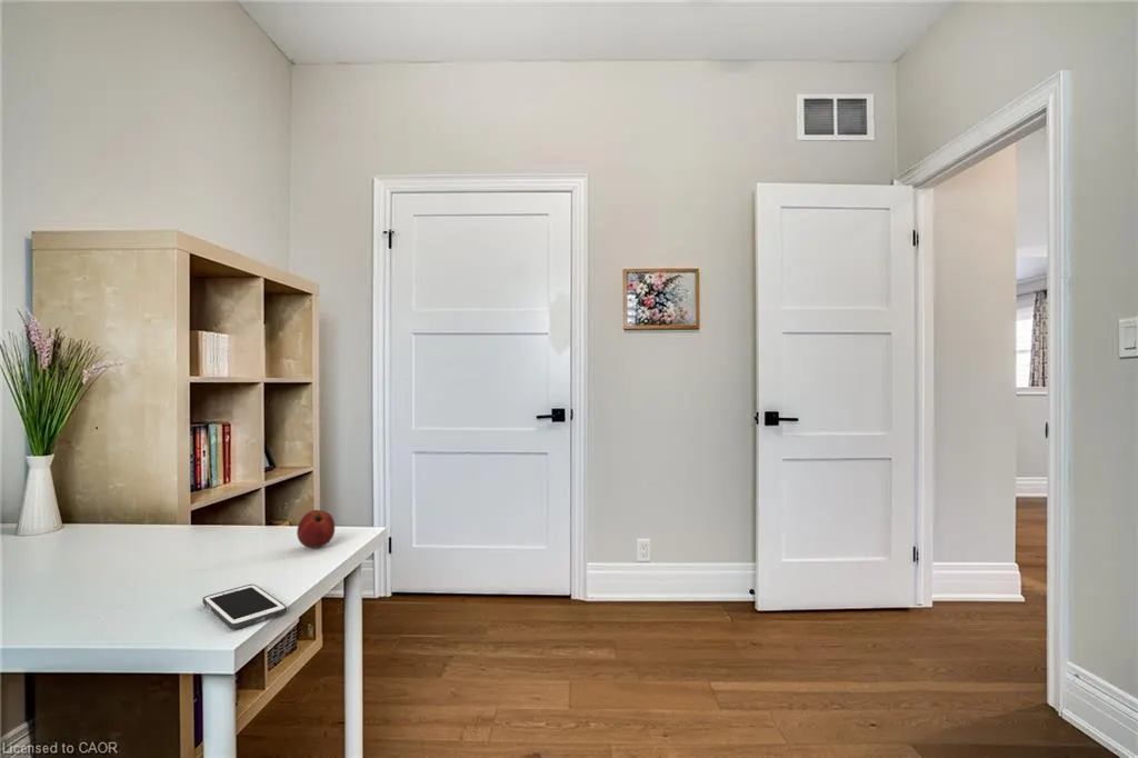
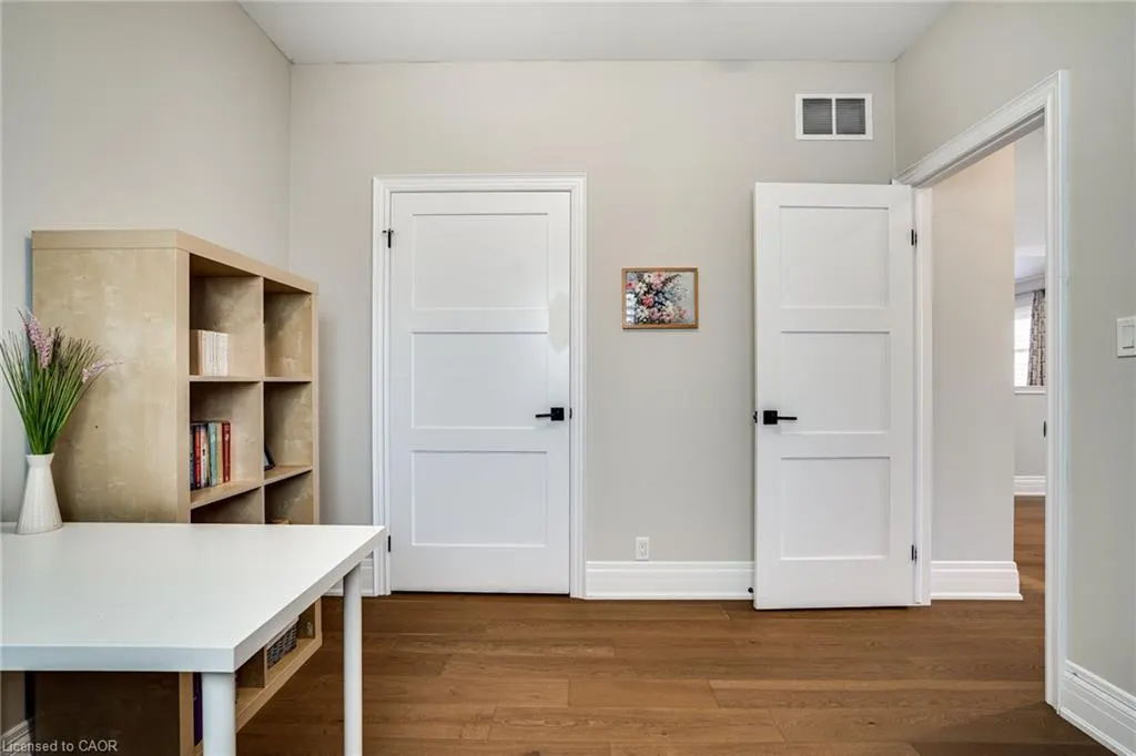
- cell phone (243, 605)
- apple (316, 528)
